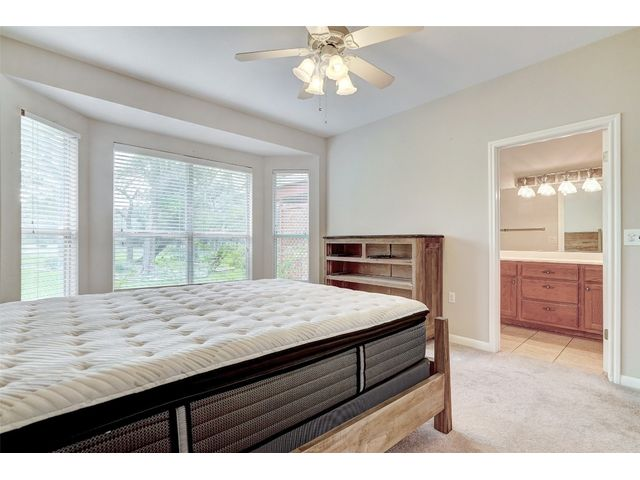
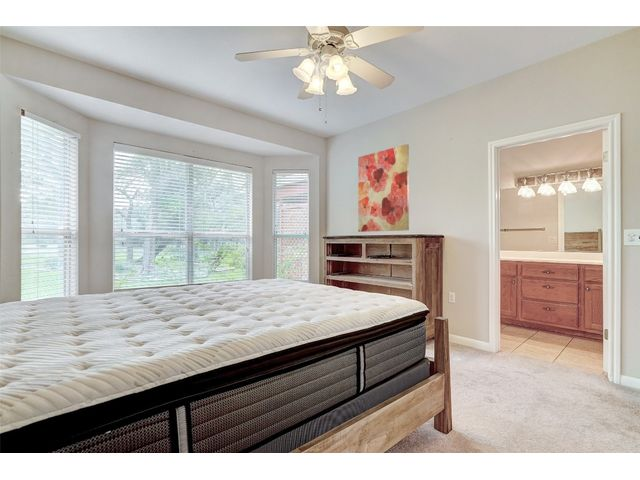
+ wall art (381, 191)
